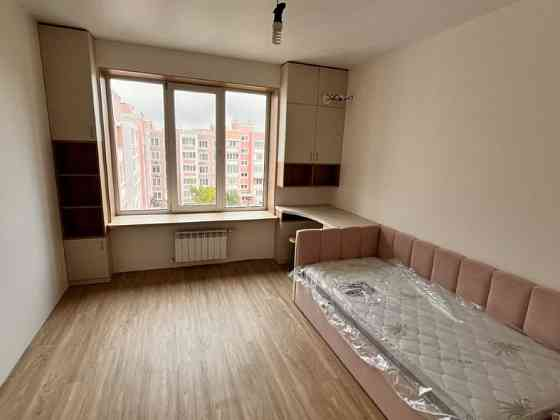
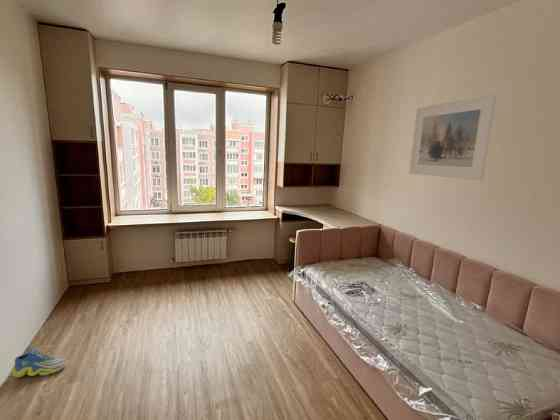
+ sneaker (39, 361)
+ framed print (446, 140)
